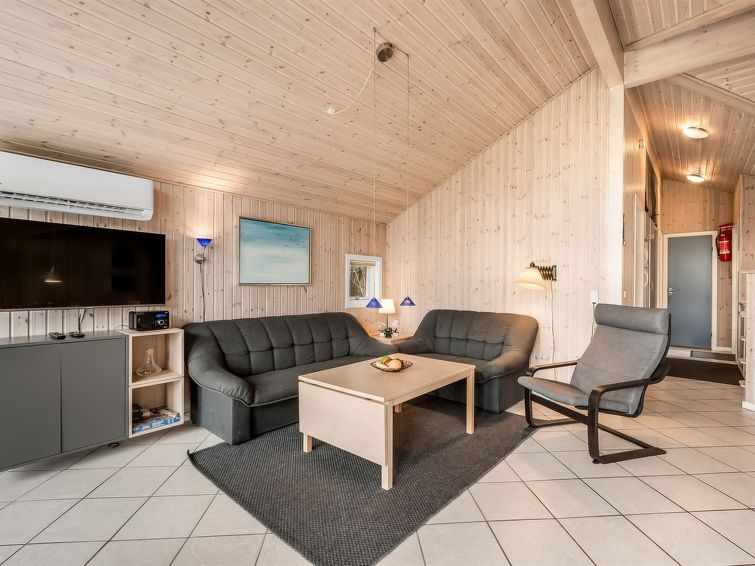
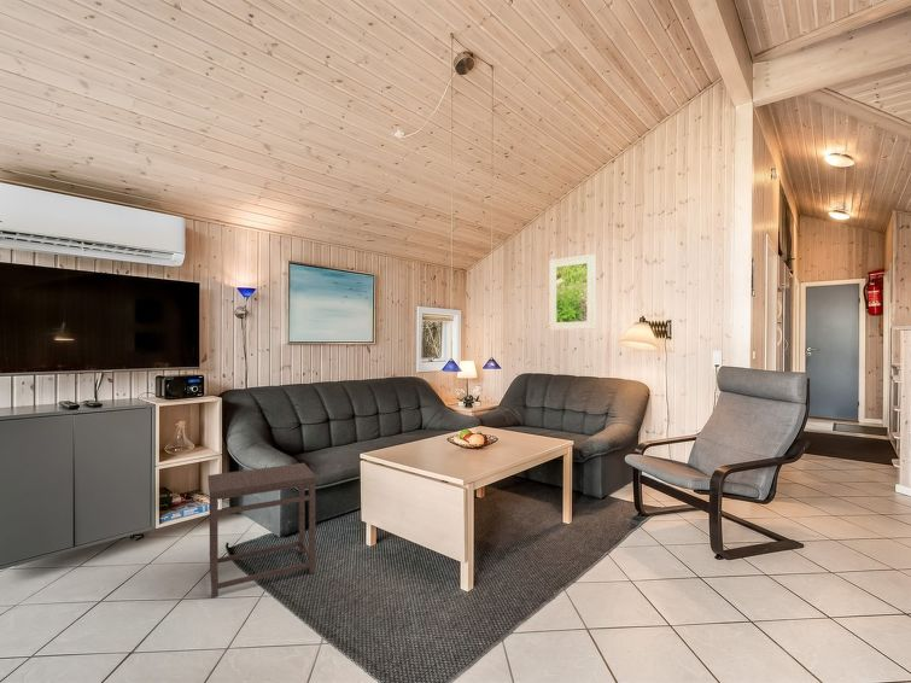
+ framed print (571, 293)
+ side table (257, 508)
